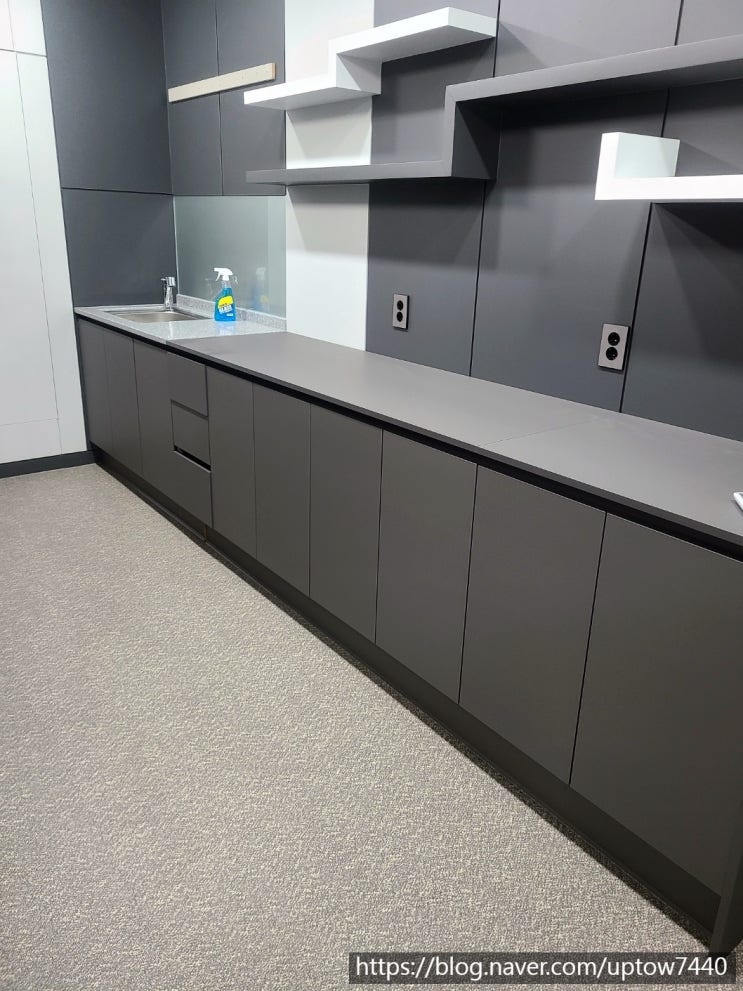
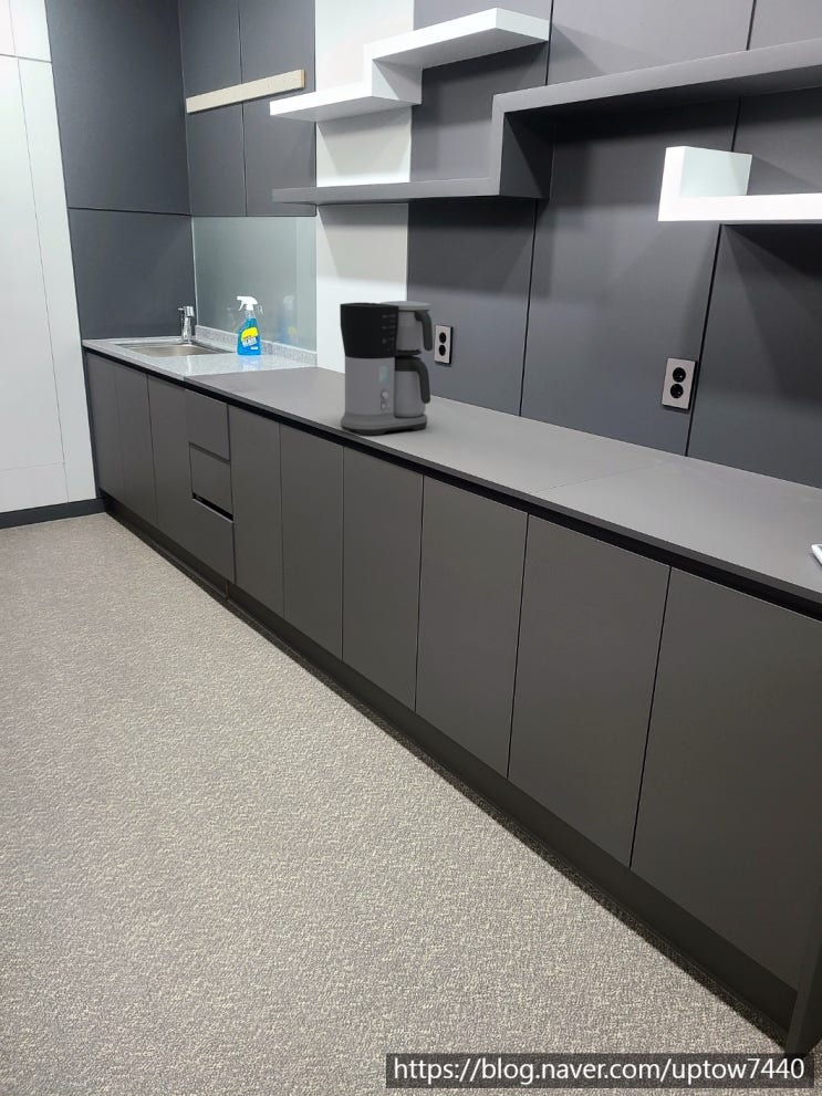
+ coffee maker (389, 366)
